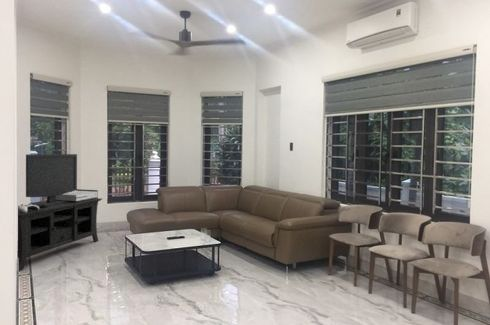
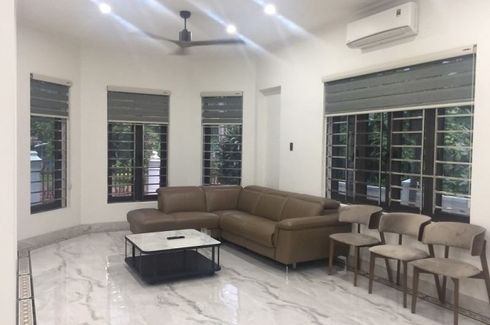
- media console (50, 203)
